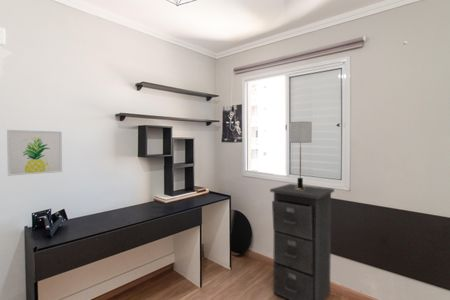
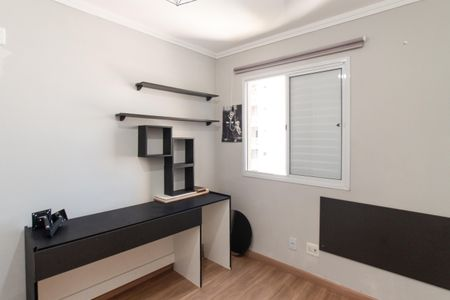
- wall art (36, 152)
- table lamp (300, 155)
- filing cabinet (300, 242)
